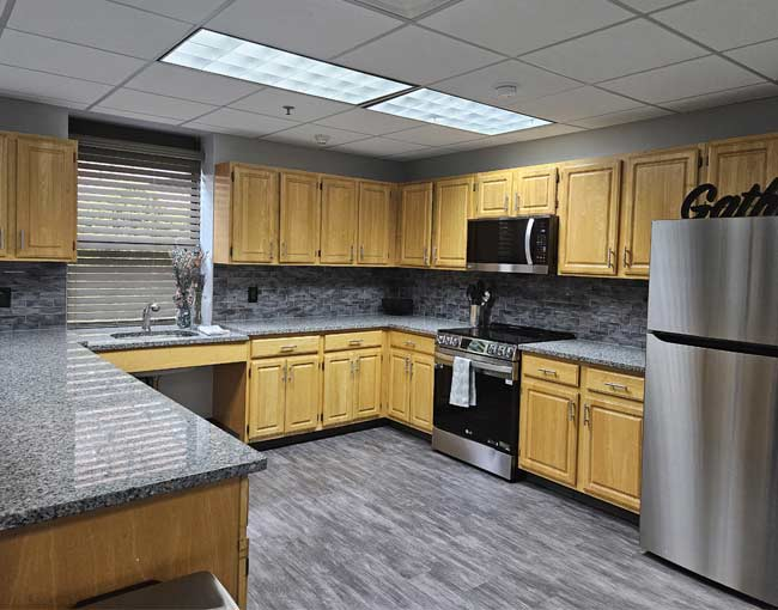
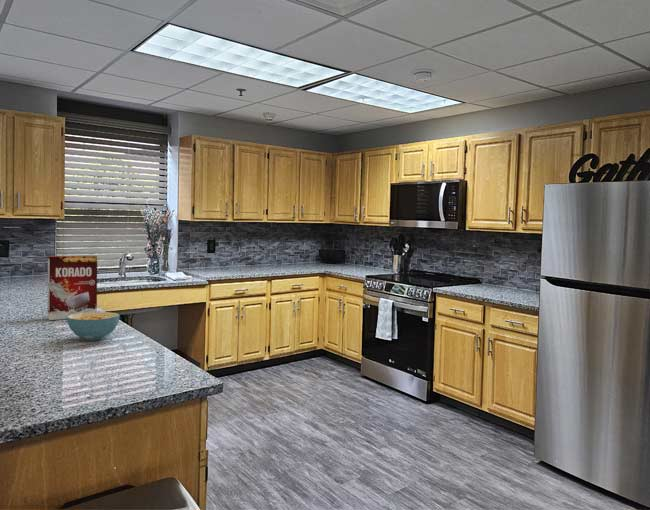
+ cereal bowl (93, 327)
+ cereal box (72, 286)
